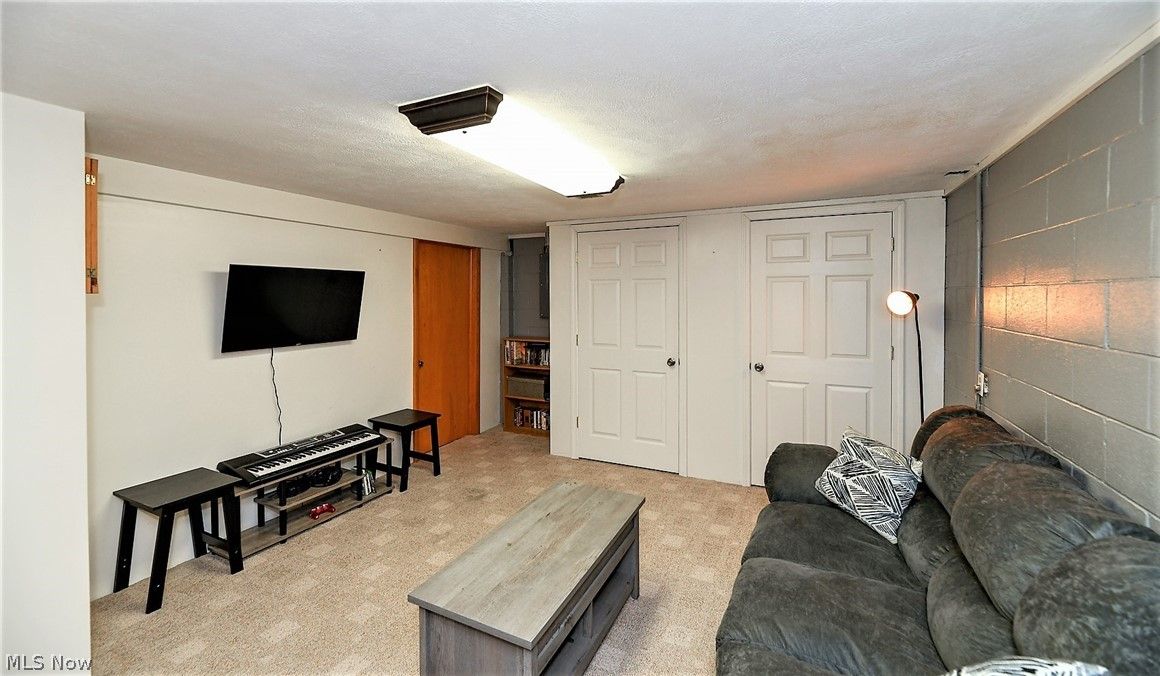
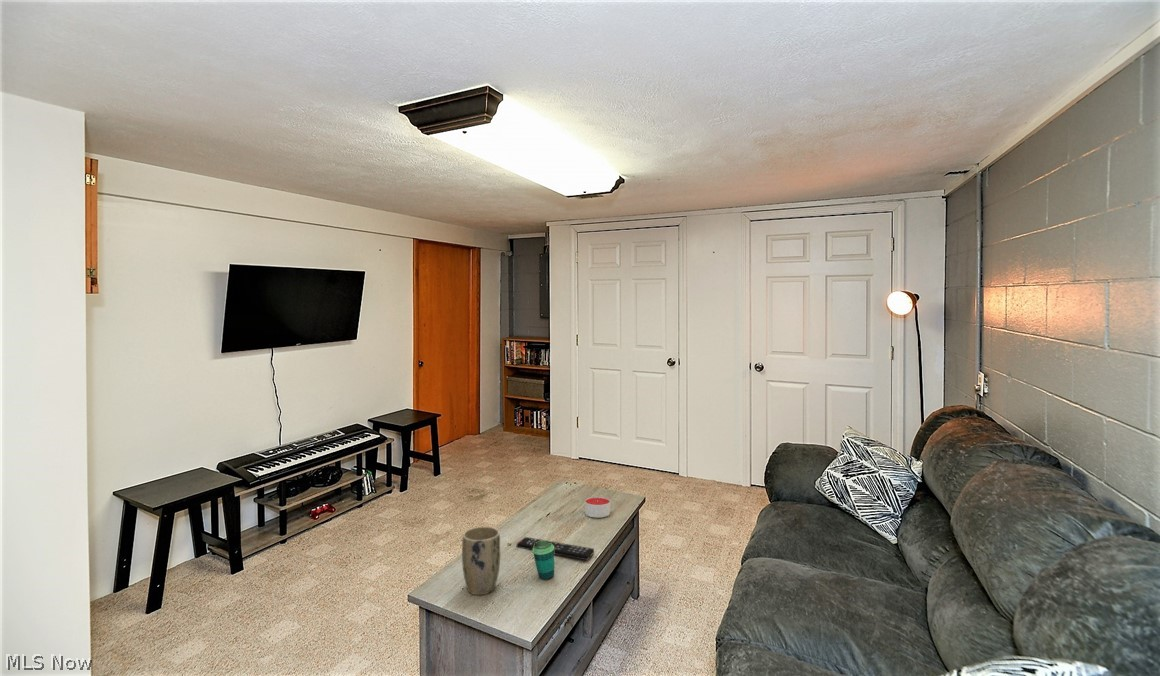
+ remote control (554, 547)
+ plant pot (481, 560)
+ cup (543, 560)
+ candle (597, 506)
